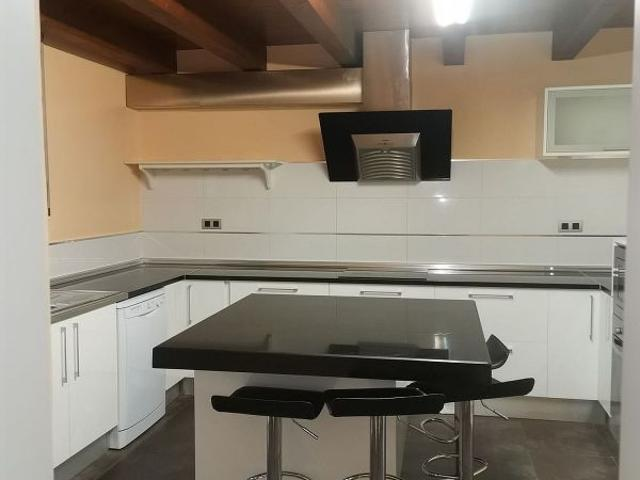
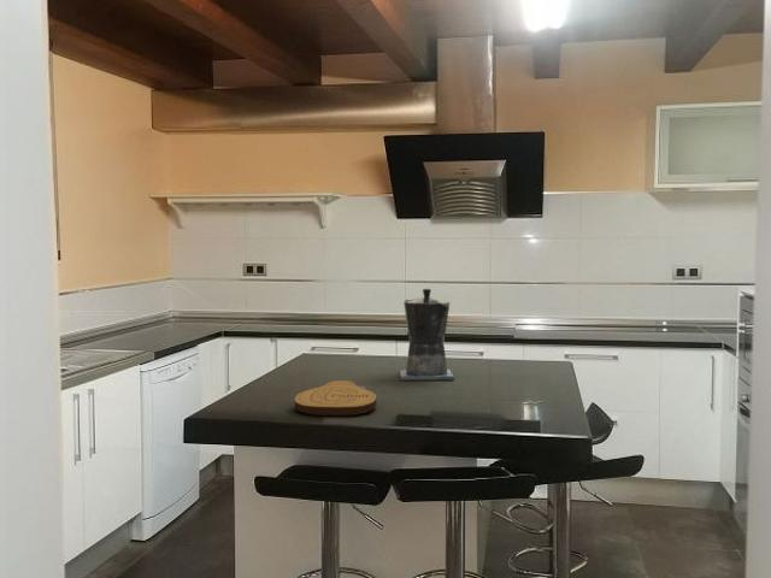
+ coffee maker (425, 331)
+ key chain (339, 393)
